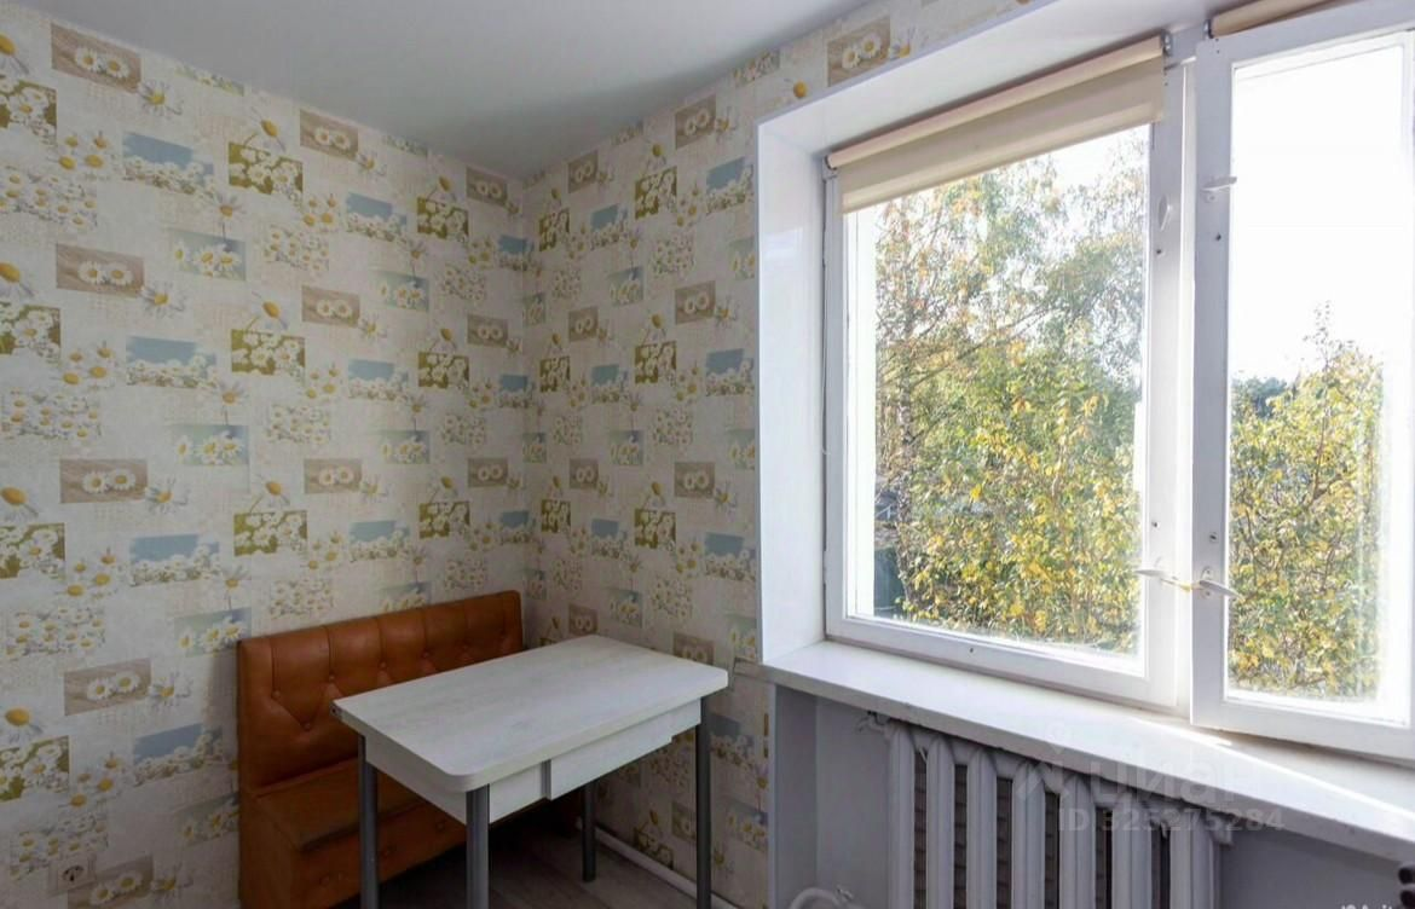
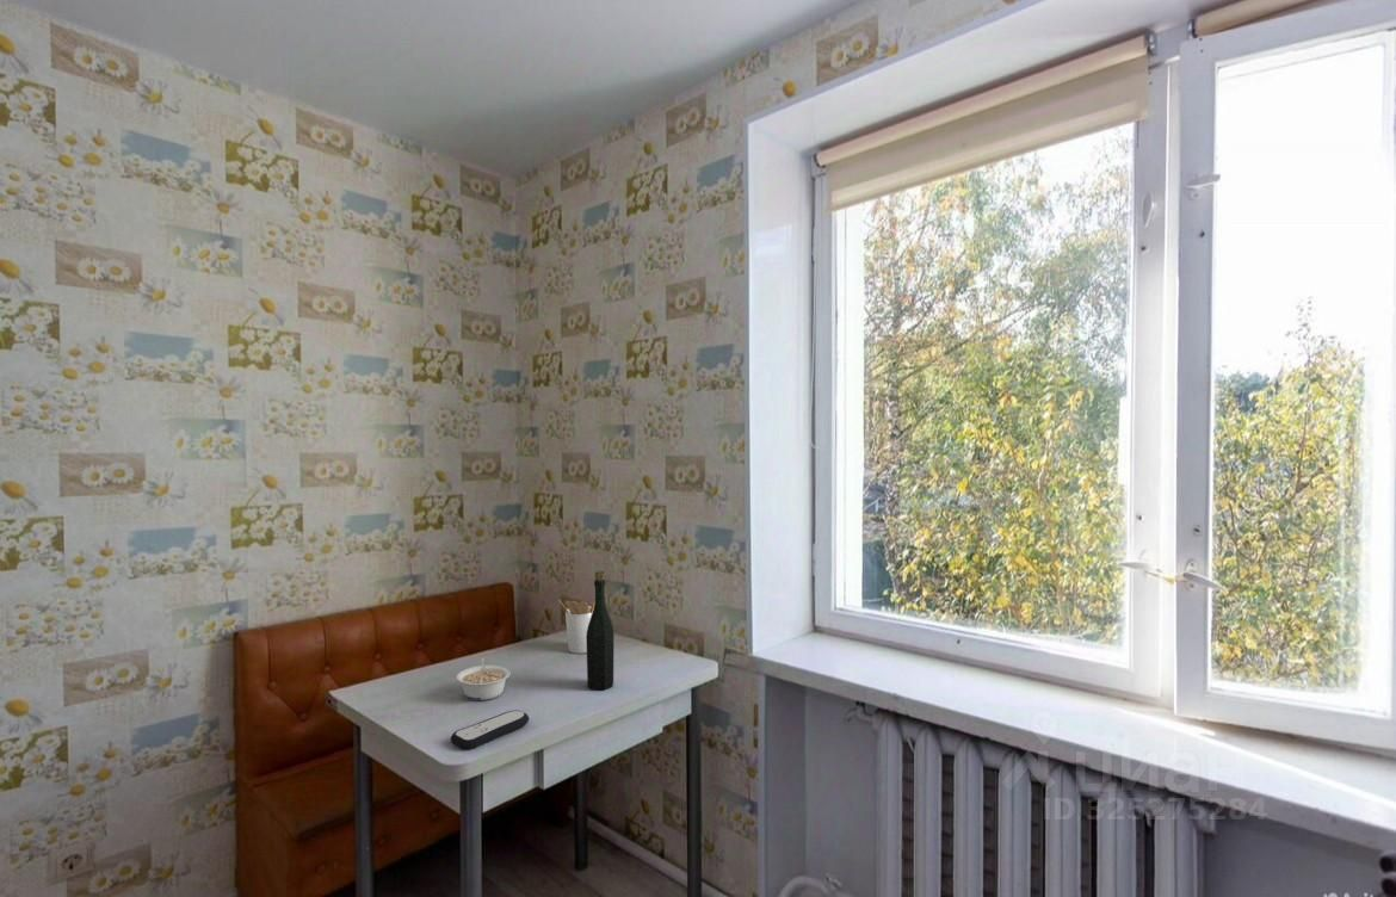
+ utensil holder (580, 621)
+ legume (482, 681)
+ bottle (600, 627)
+ remote control (492, 728)
